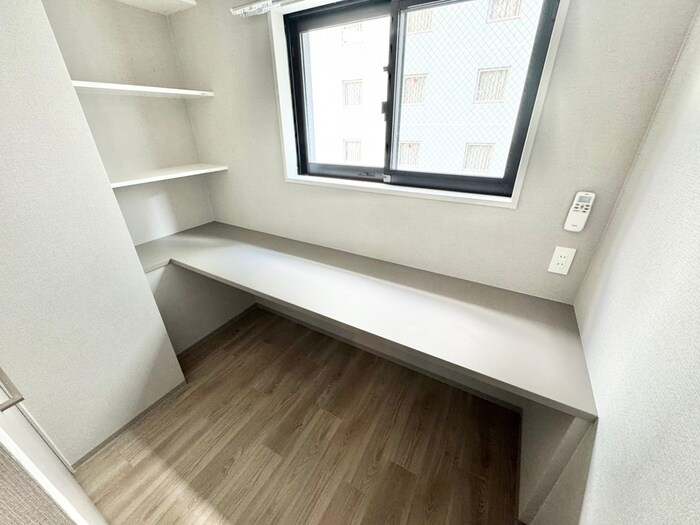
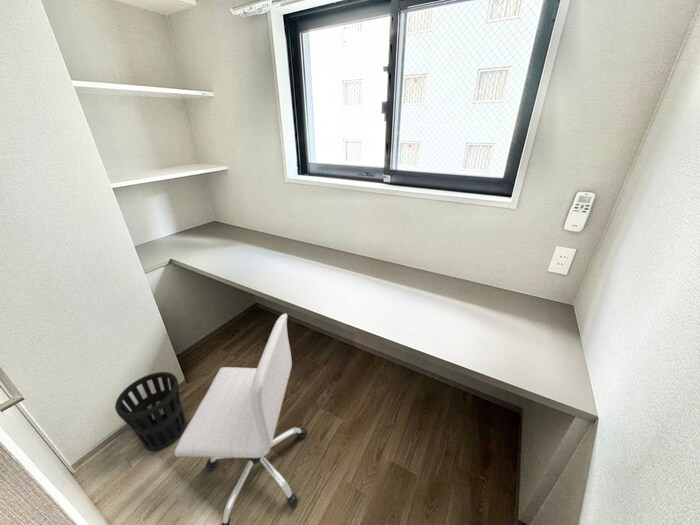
+ chair (241, 413)
+ wastebasket (156, 412)
